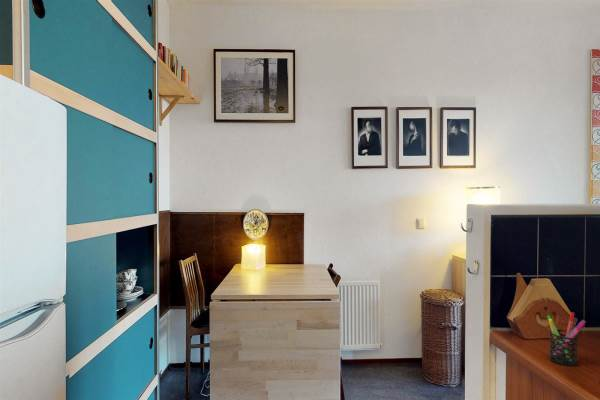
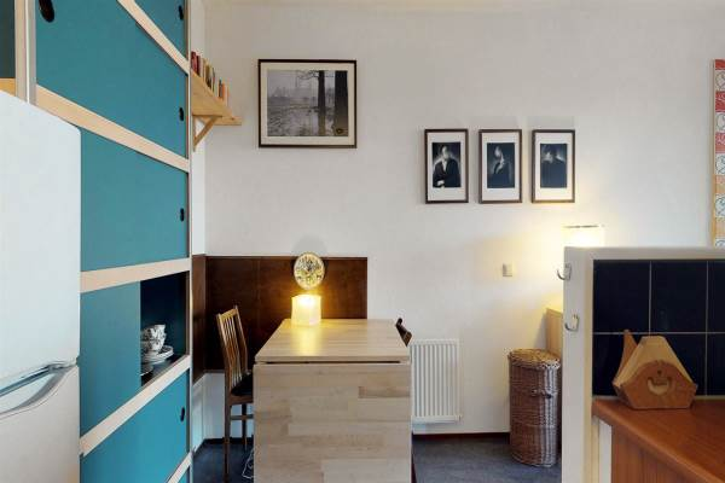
- pen holder (561, 335)
